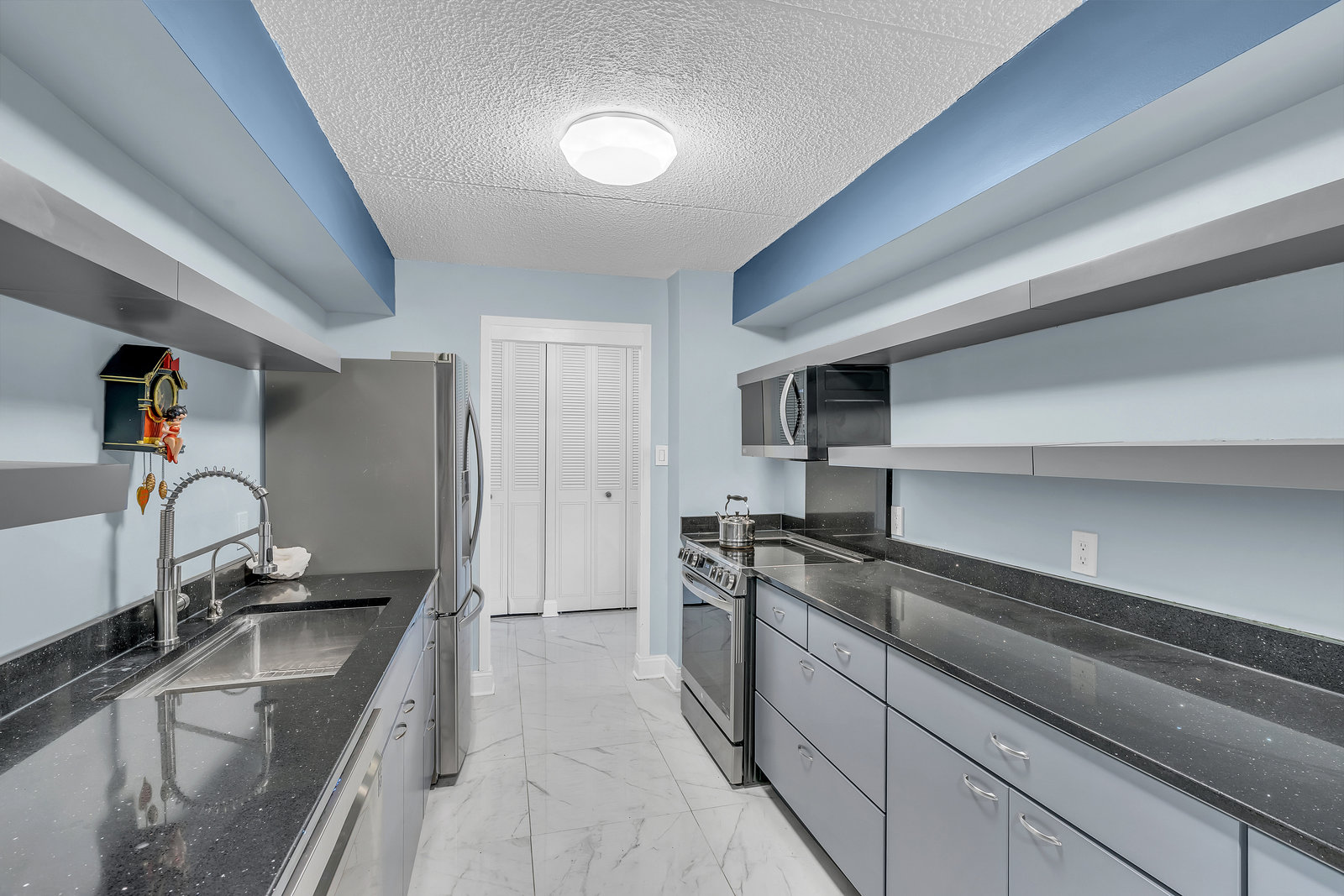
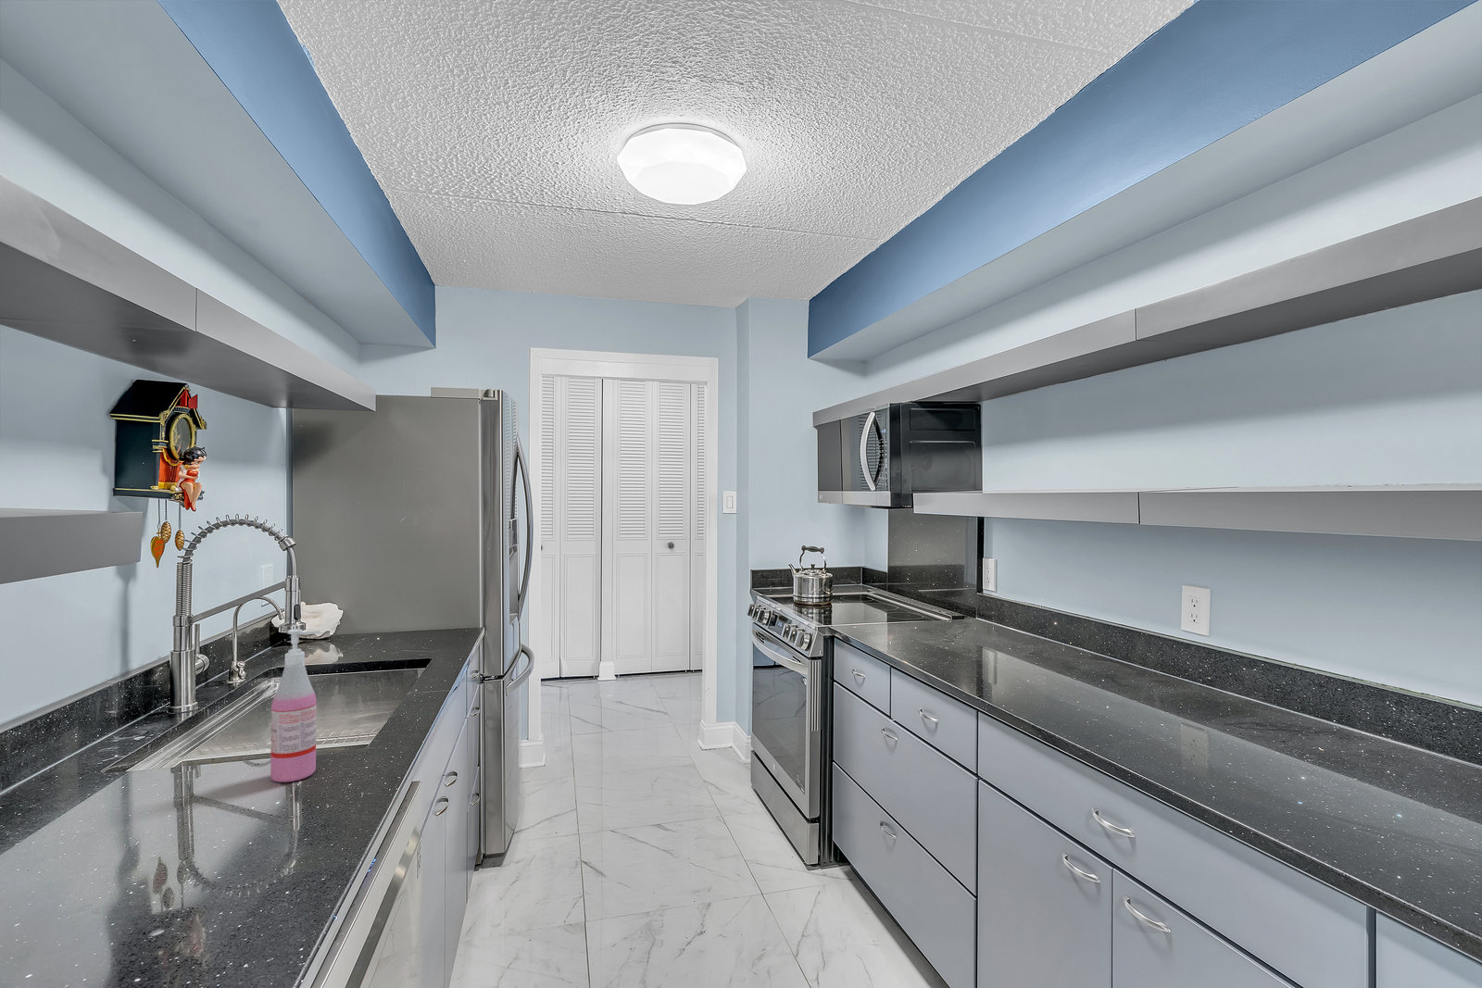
+ soap dispenser (296, 702)
